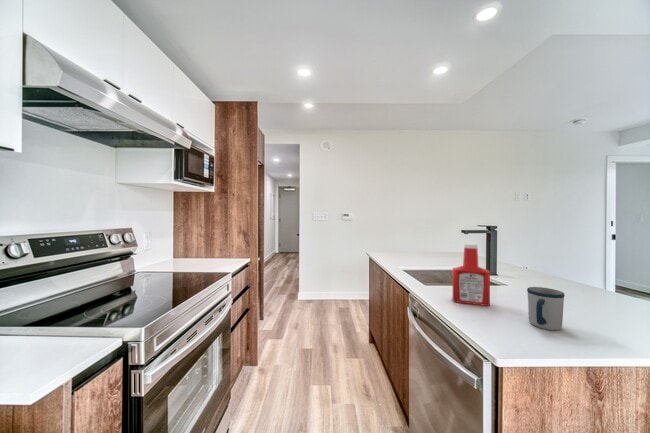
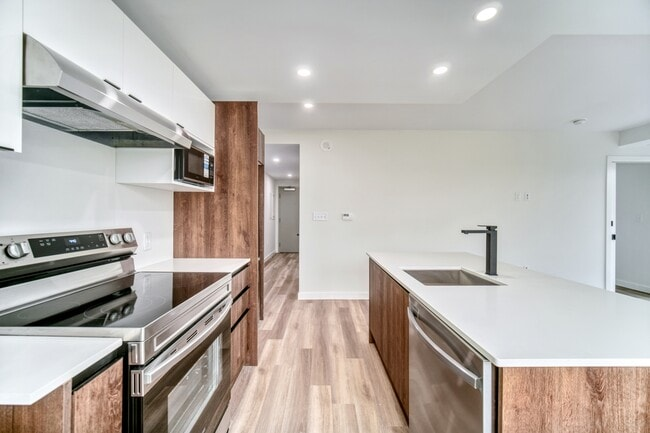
- soap bottle (470, 273)
- mug (543, 308)
